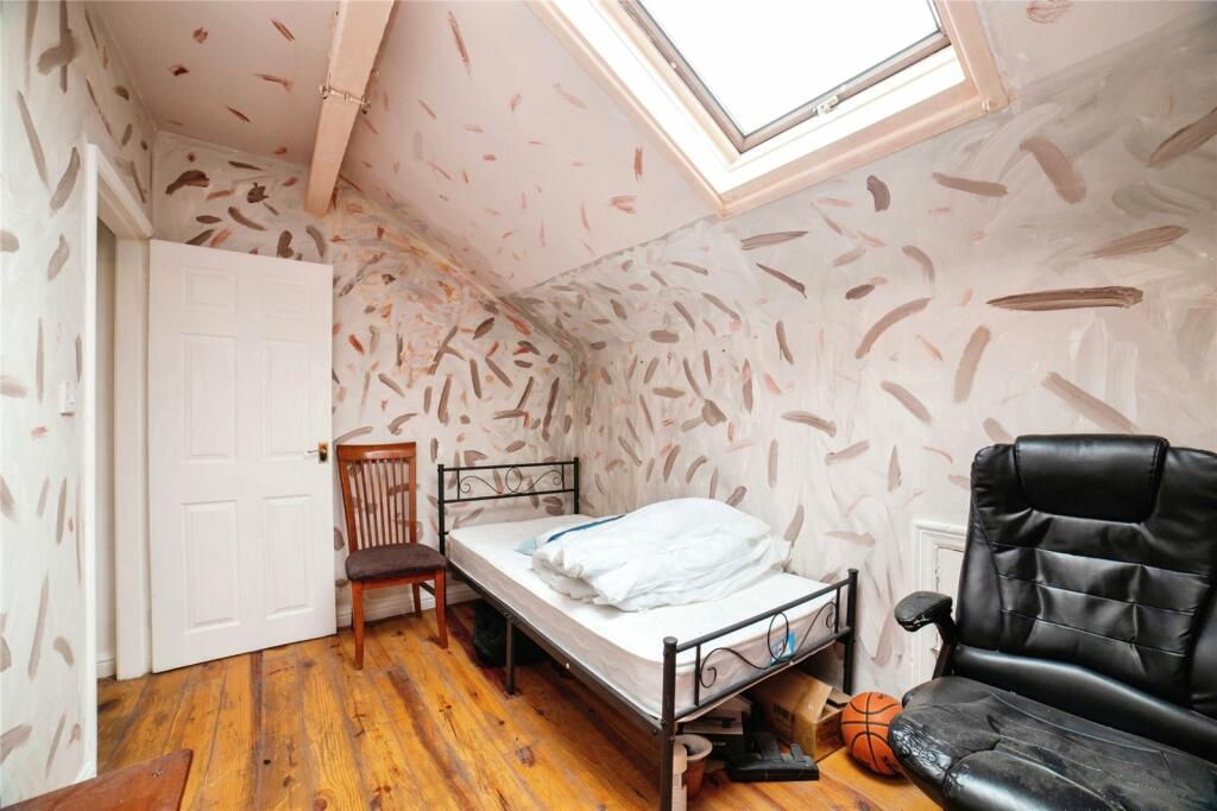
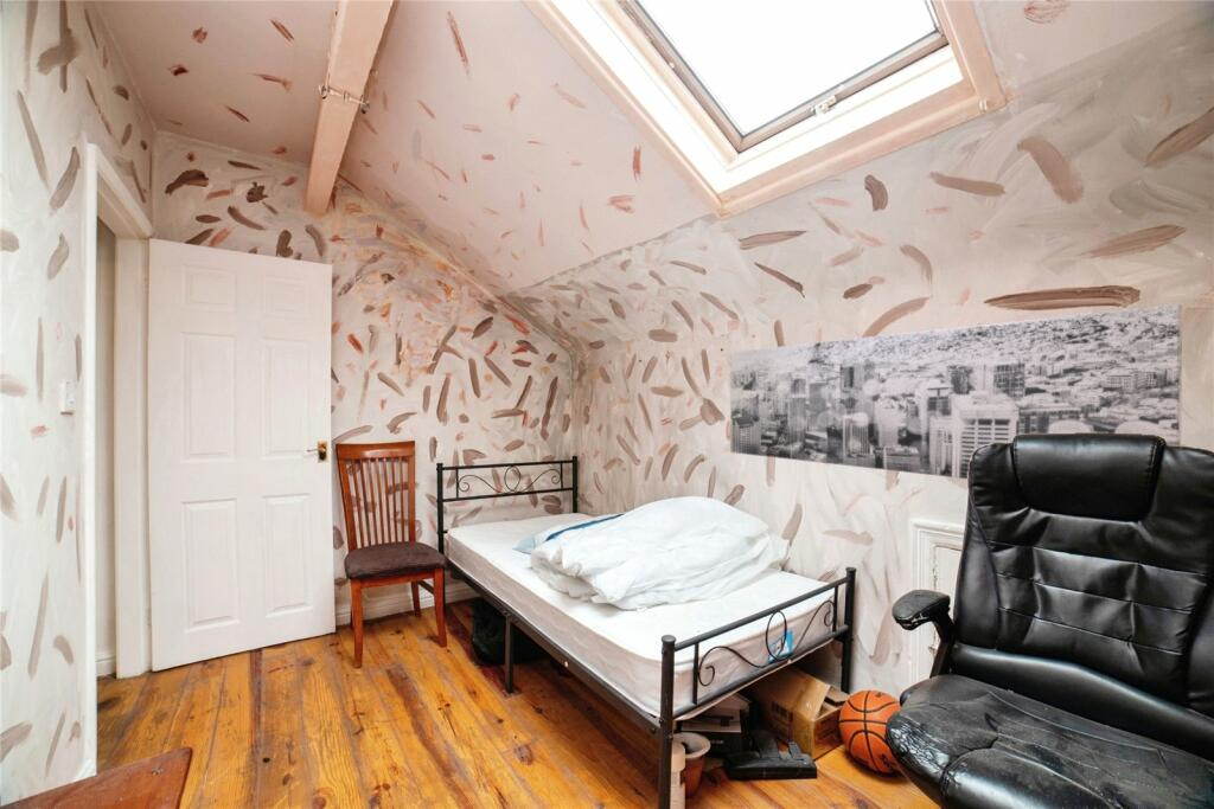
+ wall art (884, 402)
